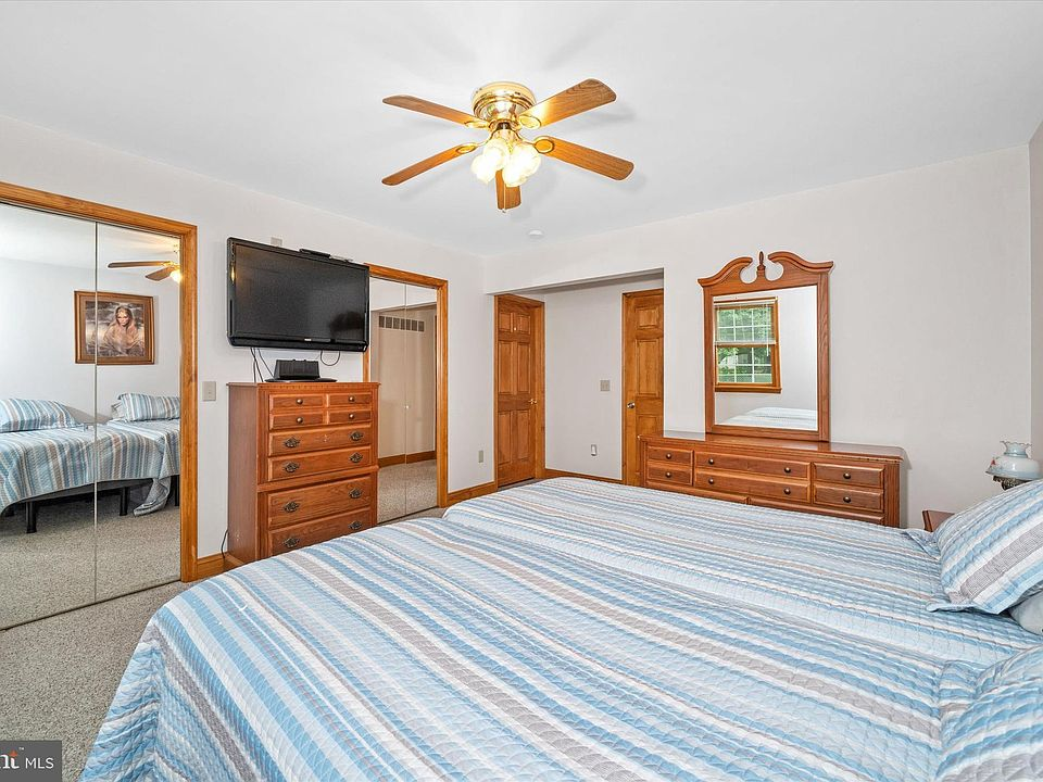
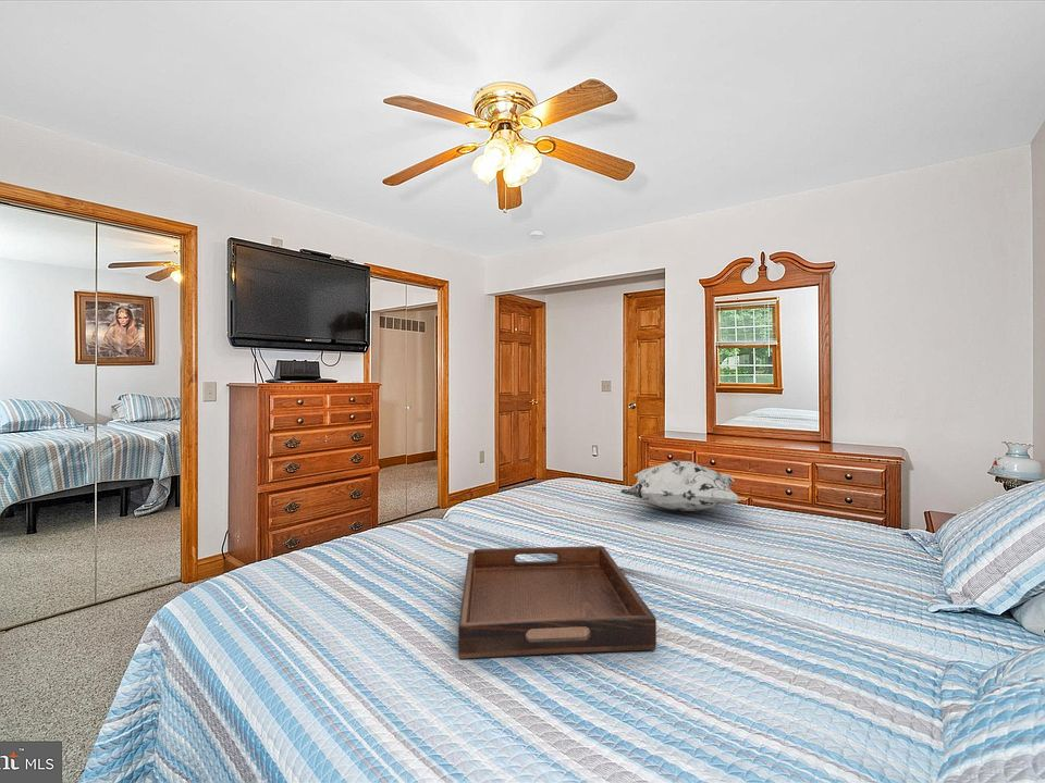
+ serving tray (545, 591)
+ decorative pillow (680, 485)
